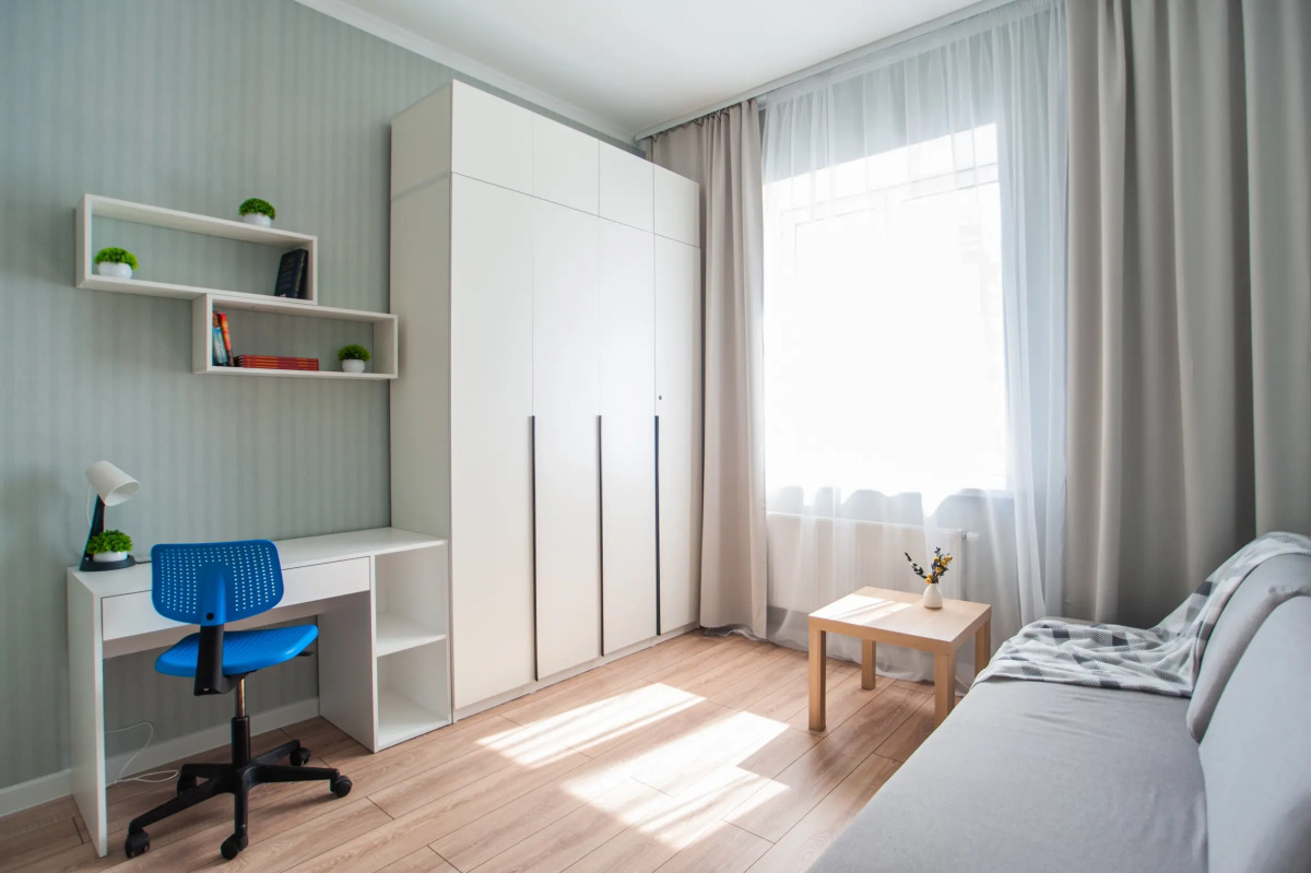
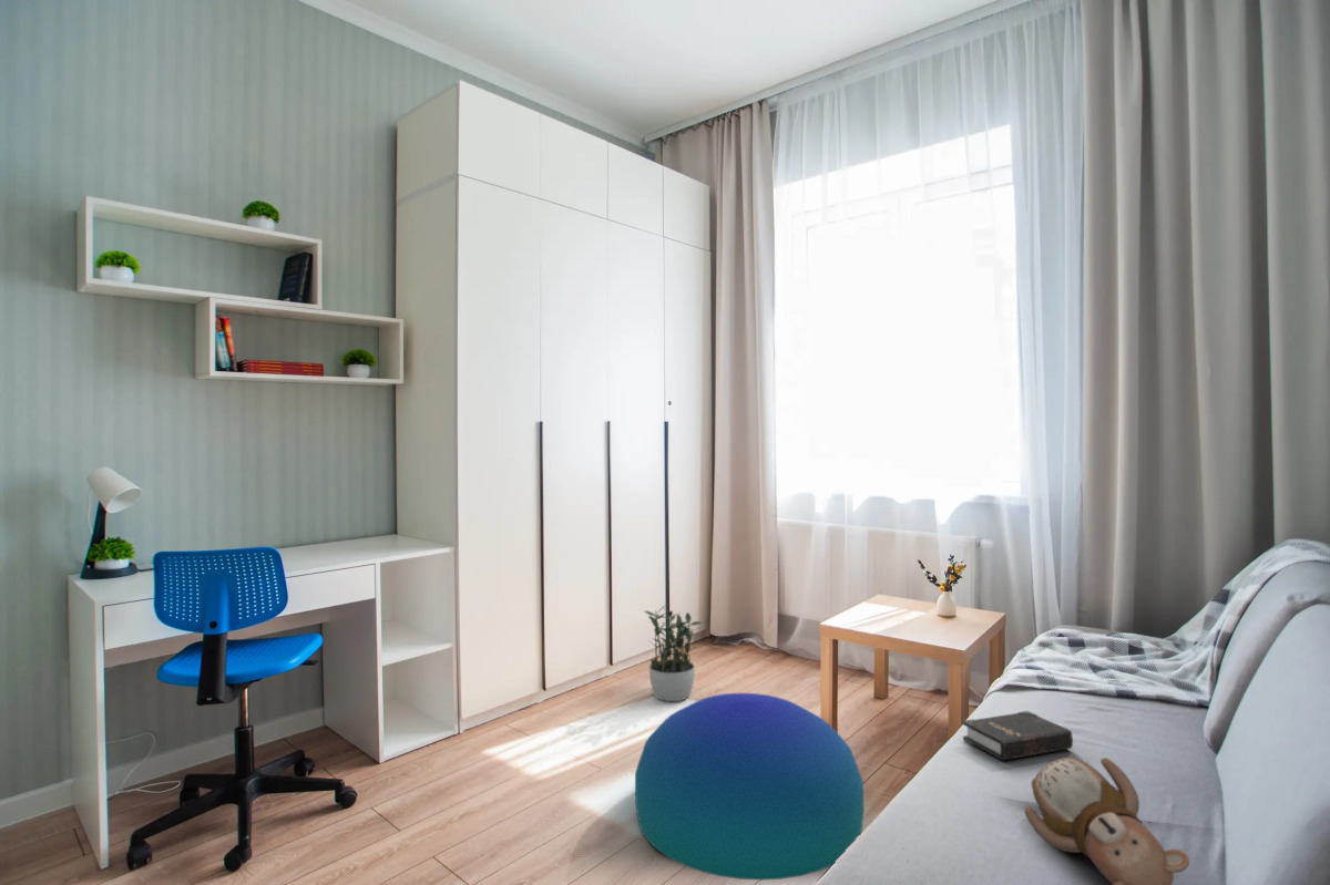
+ pouf (746, 757)
+ hardback book (1016, 734)
+ potted plant (674, 649)
+ teddy bear (1093, 813)
